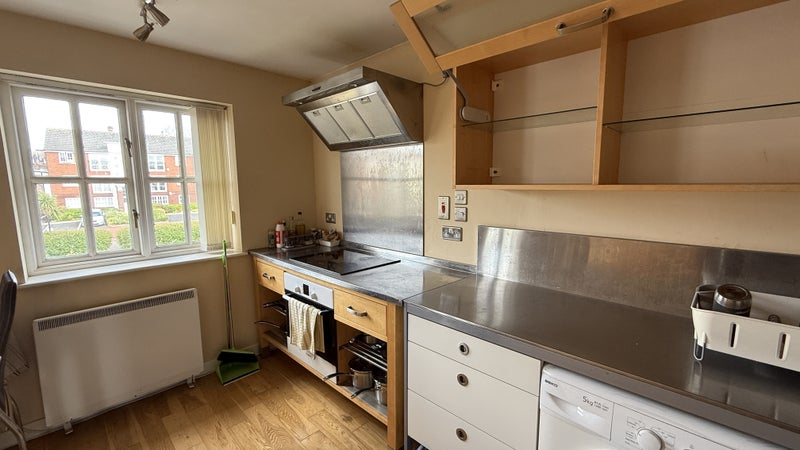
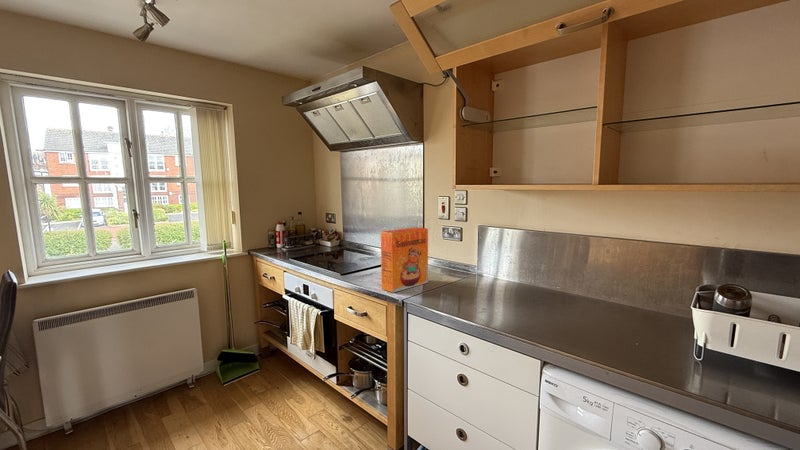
+ cereal box (405, 258)
